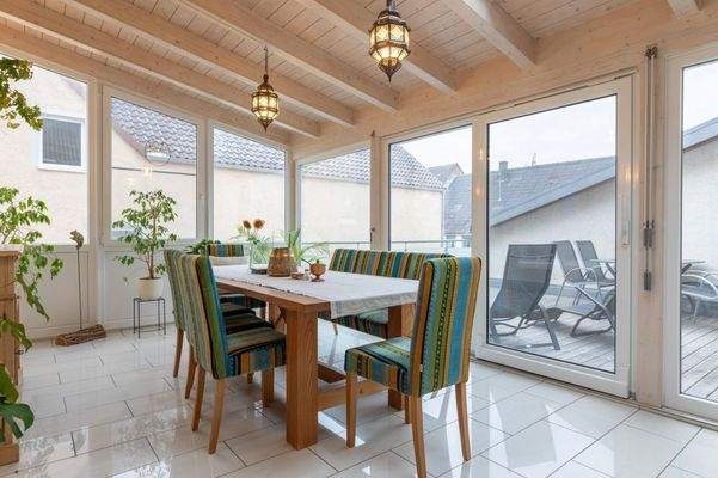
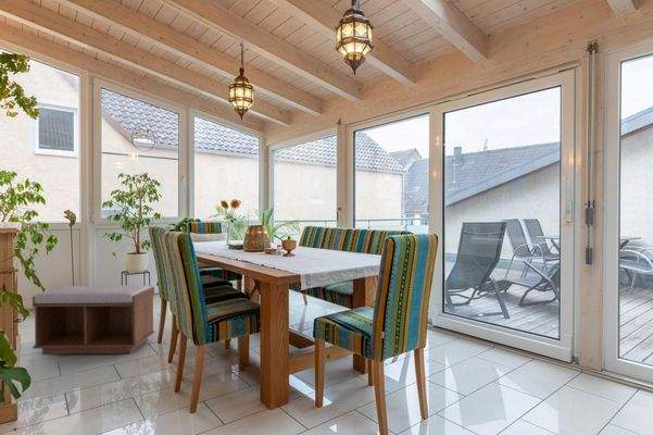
+ bench (97, 316)
